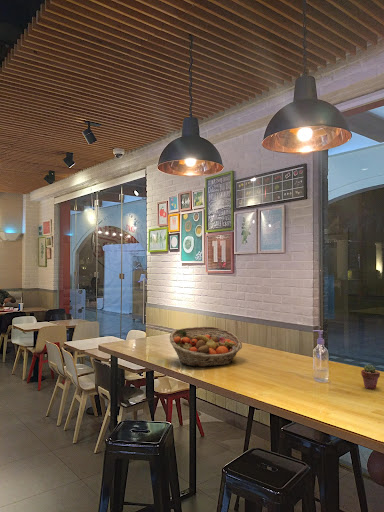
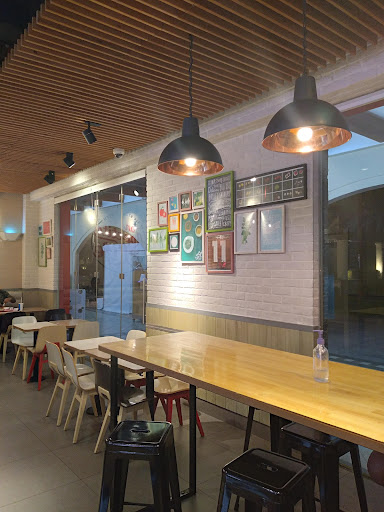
- fruit basket (205, 345)
- potted succulent (370, 376)
